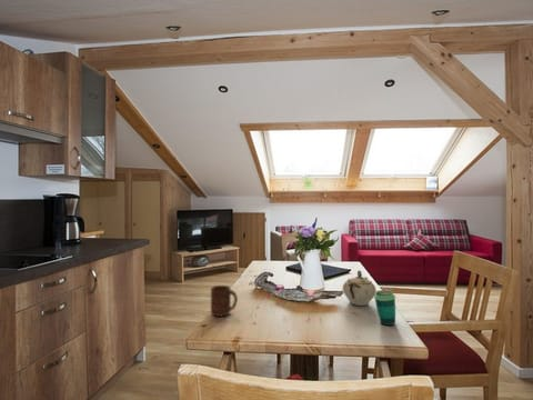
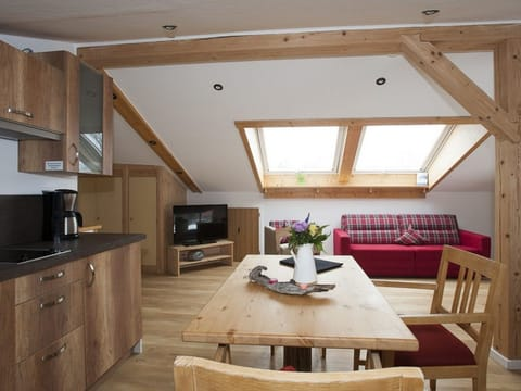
- sugar bowl (359, 287)
- cup (223, 300)
- cup (384, 307)
